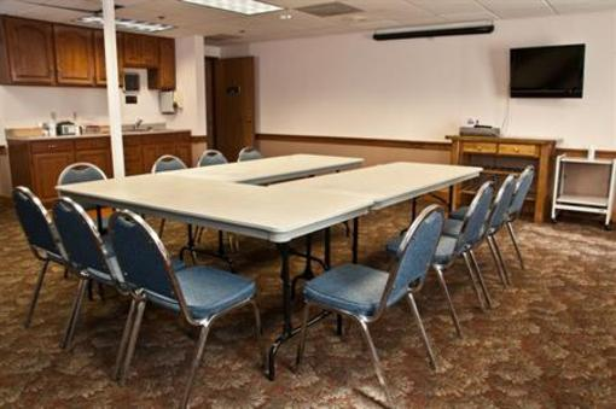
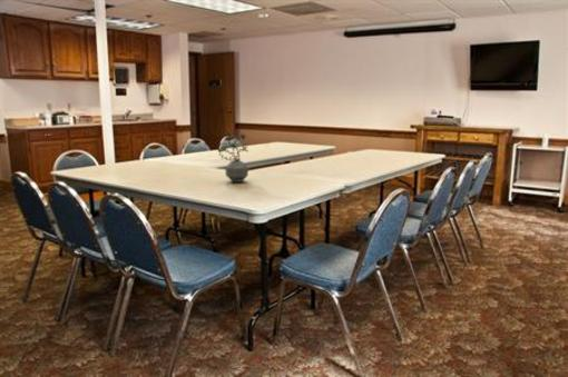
+ potted plant (233, 156)
